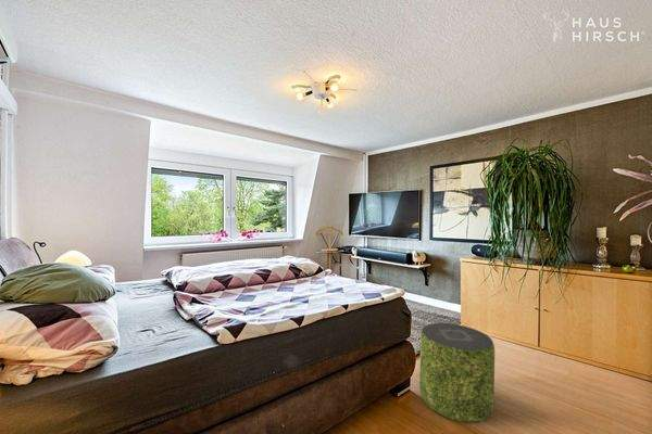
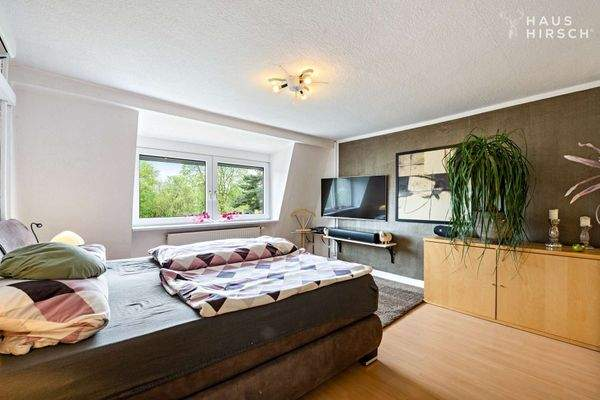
- pouf (455, 367)
